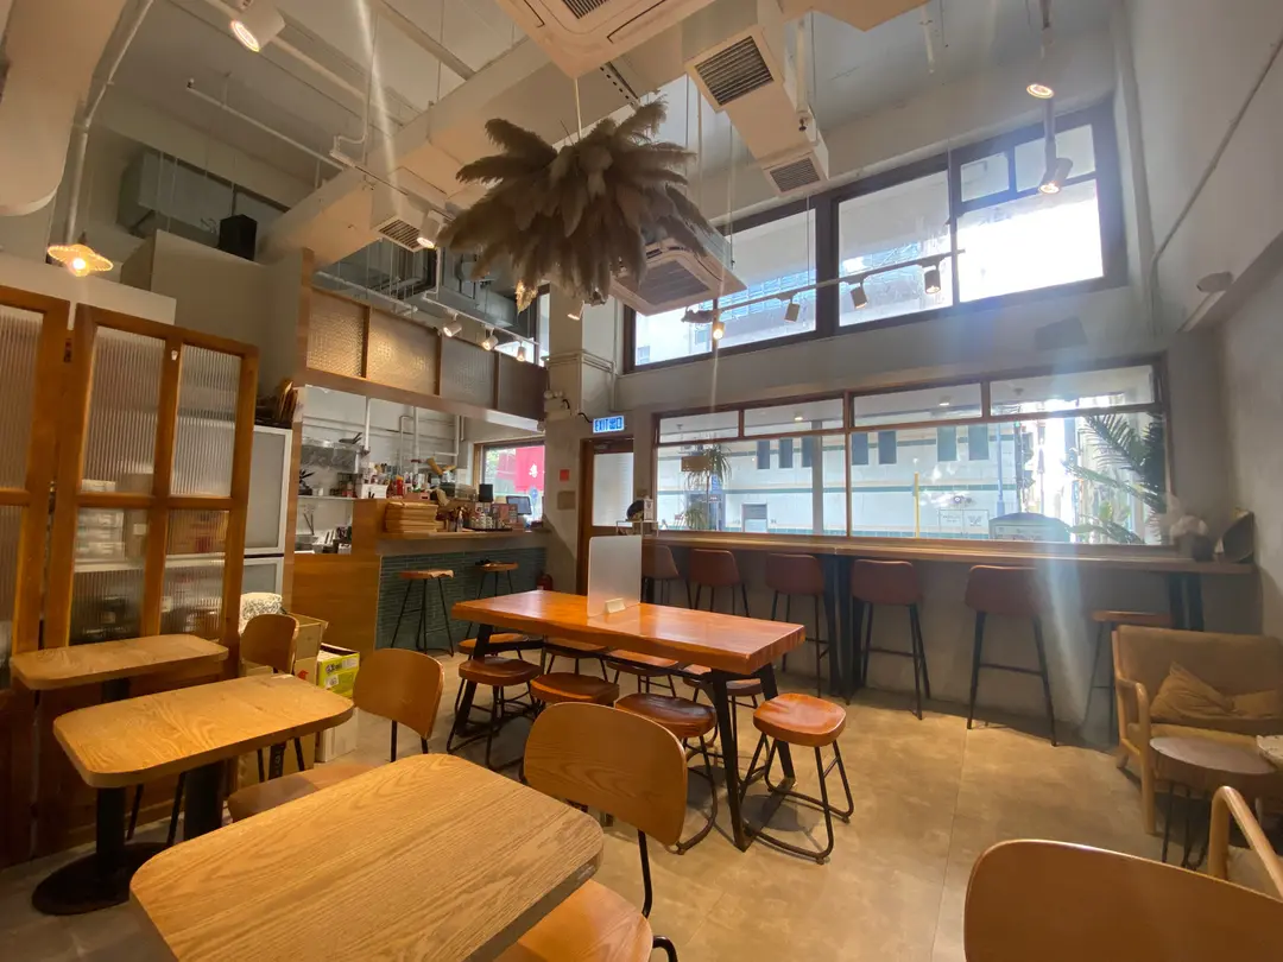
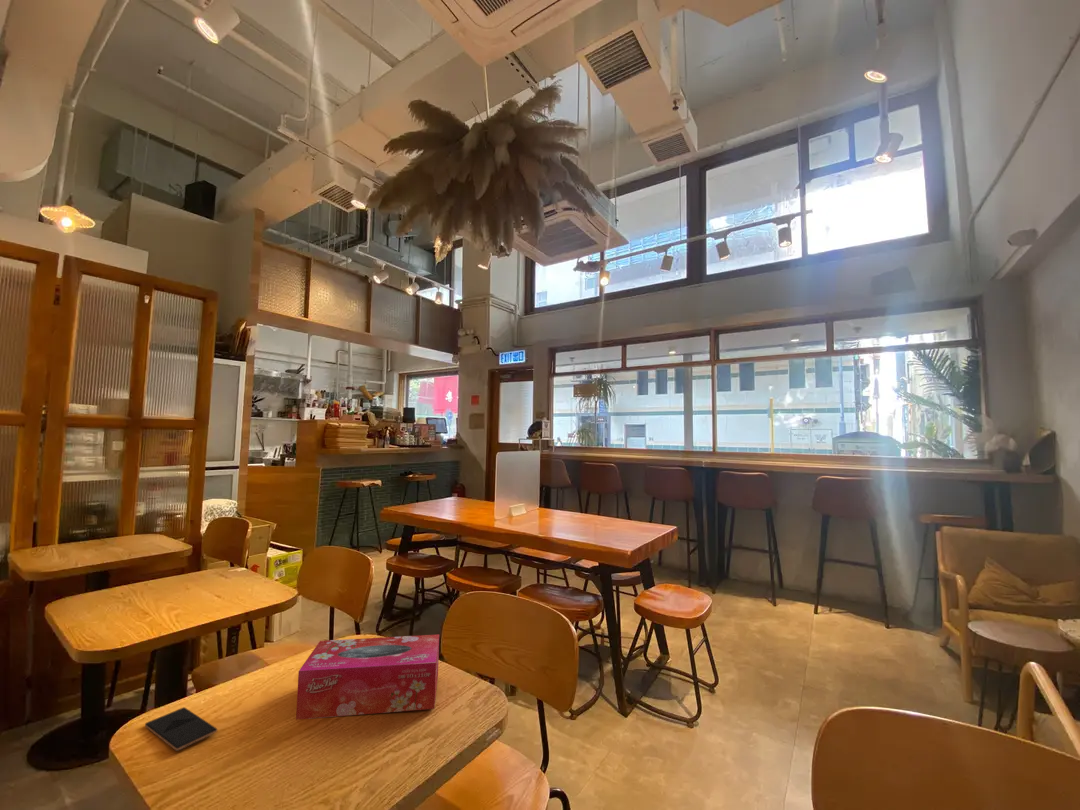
+ tissue box (374, 673)
+ smartphone (180, 727)
